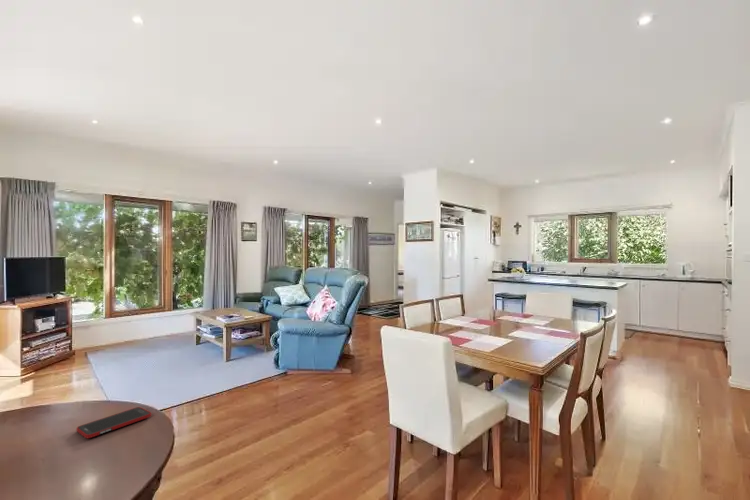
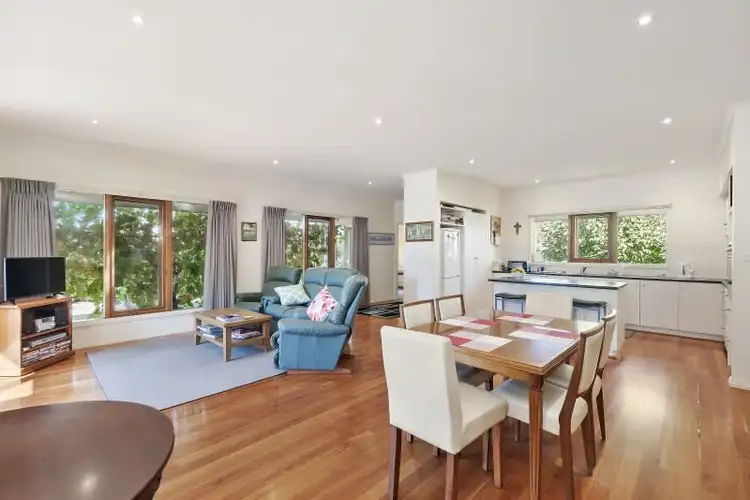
- cell phone (115, 421)
